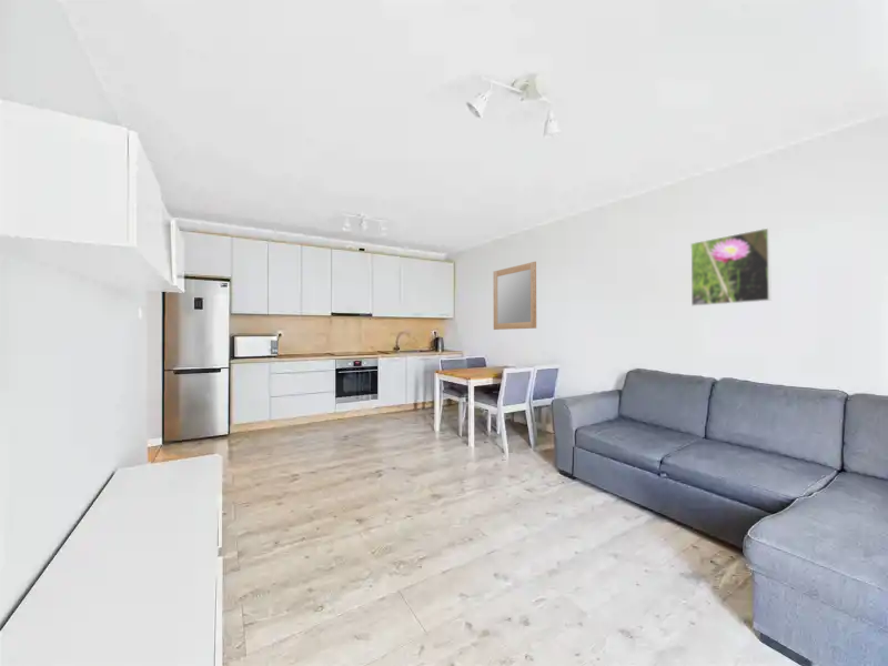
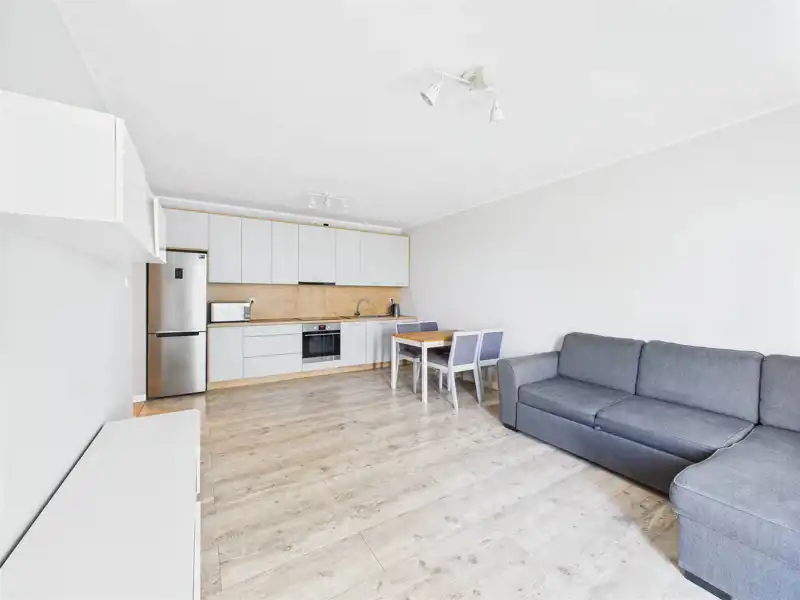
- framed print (727, 270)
- home mirror (513, 297)
